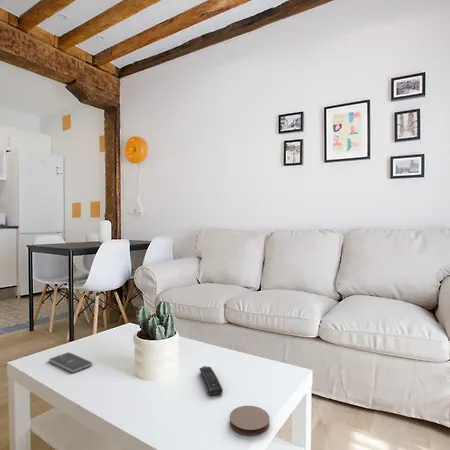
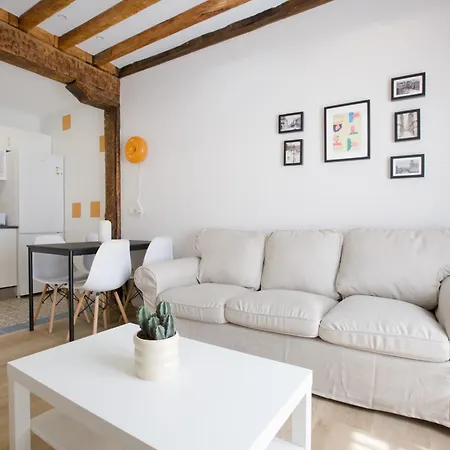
- coaster (249, 419)
- smartphone (70, 361)
- remote control (209, 378)
